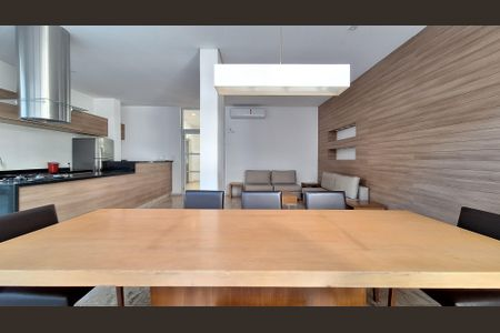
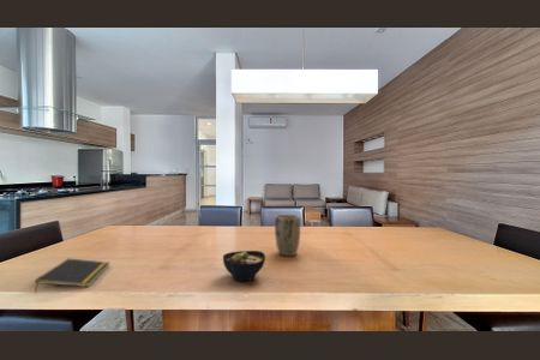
+ notepad (77, 271)
+ plant pot (287, 234)
+ bowl (244, 264)
